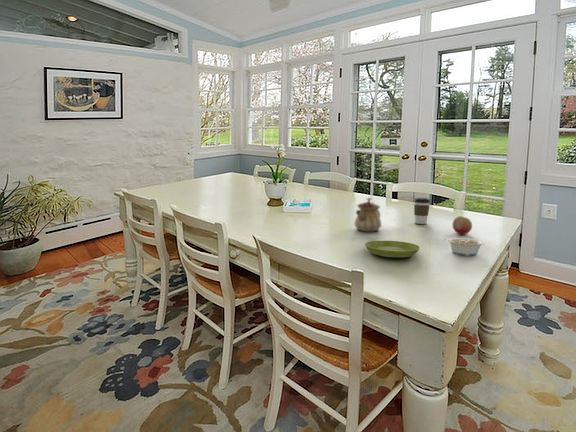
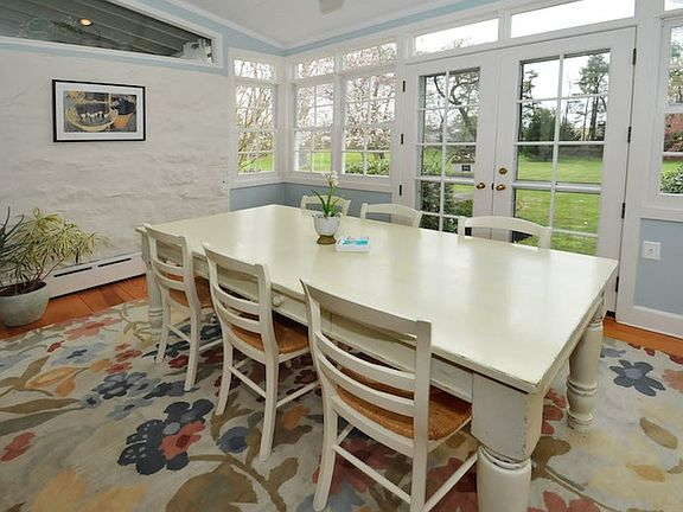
- teapot (369, 213)
- coffee cup (421, 210)
- fruit (462, 225)
- legume (464, 246)
- saucer (391, 249)
